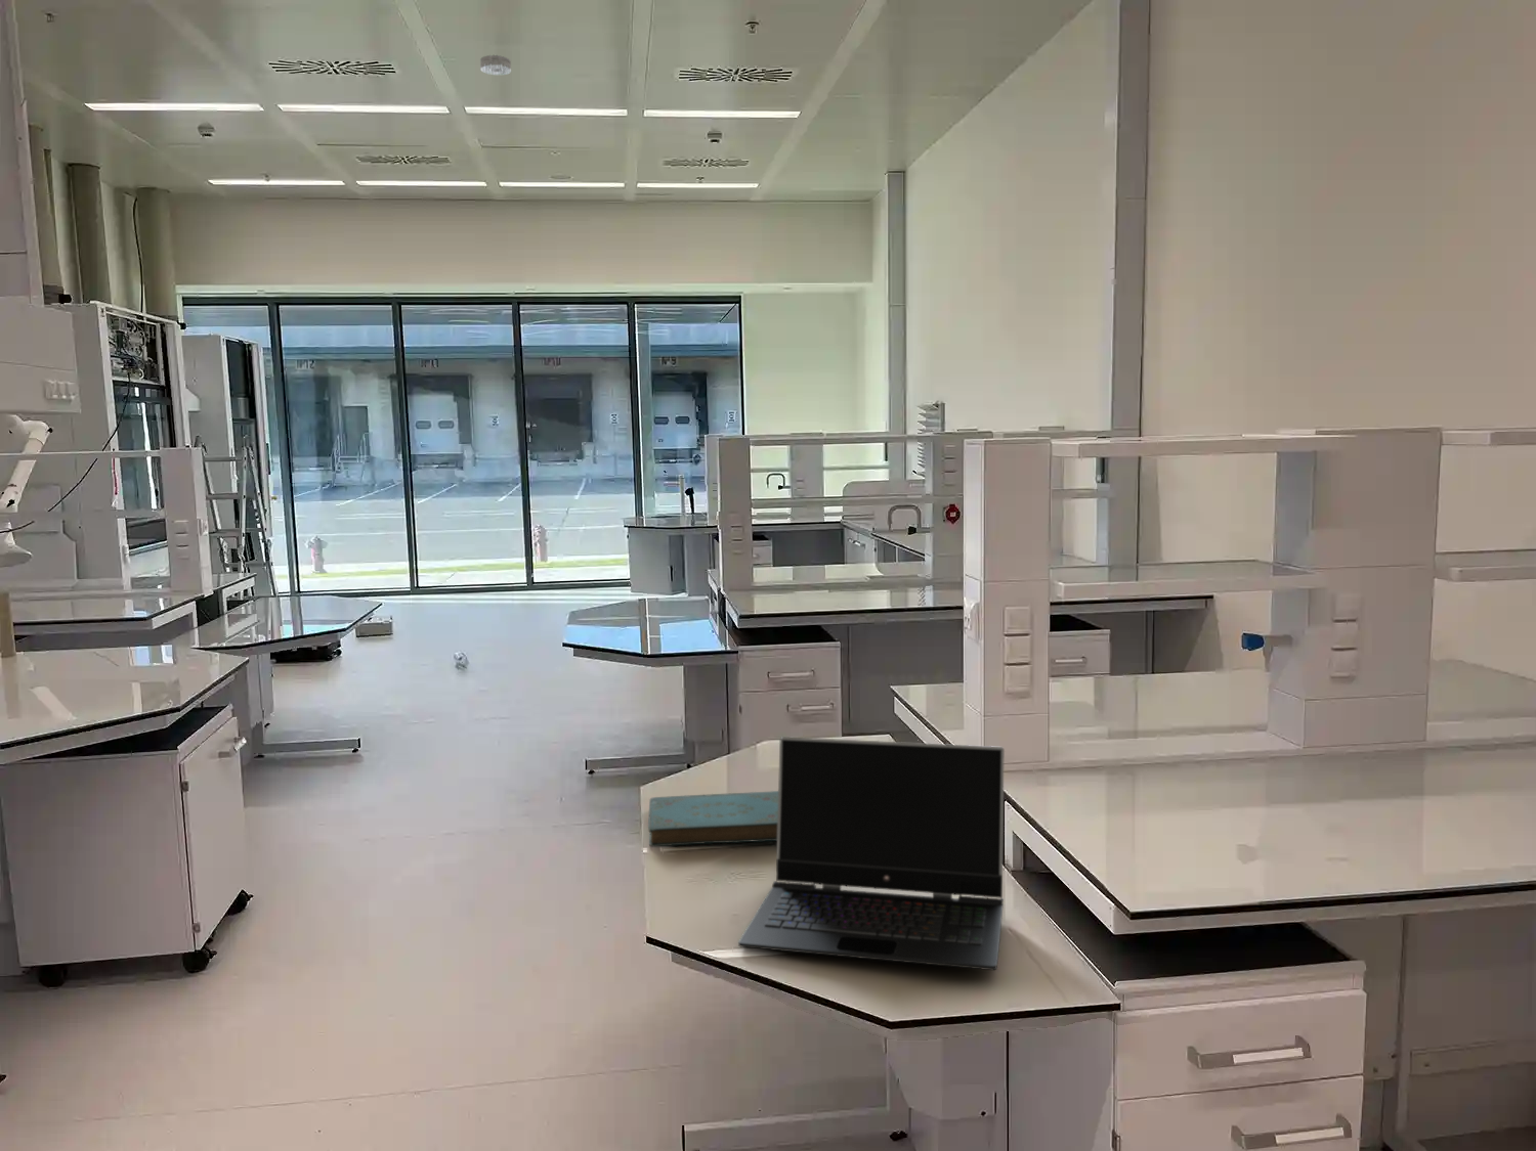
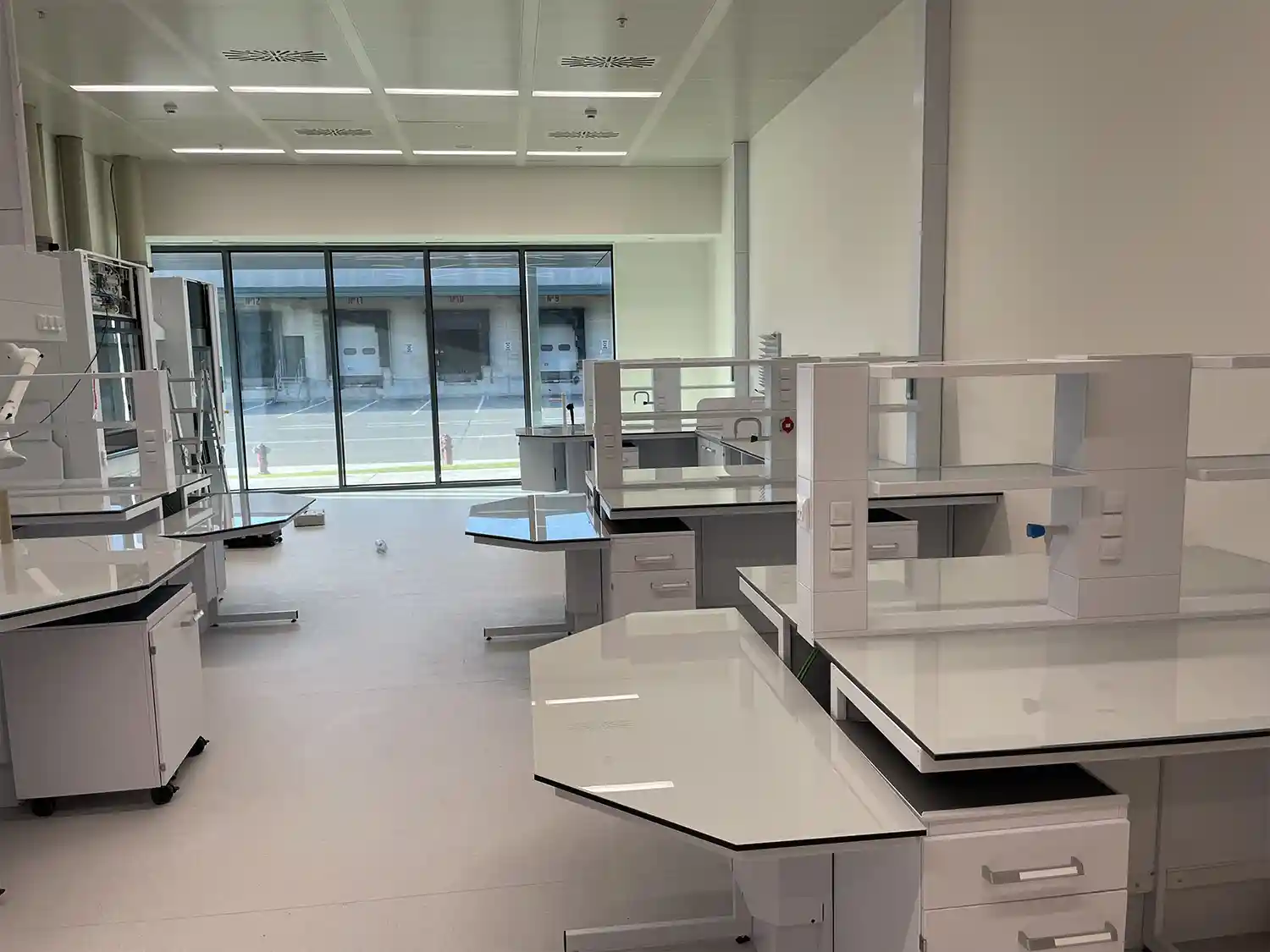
- book (718, 816)
- smoke detector (496, 64)
- laptop computer (878, 845)
